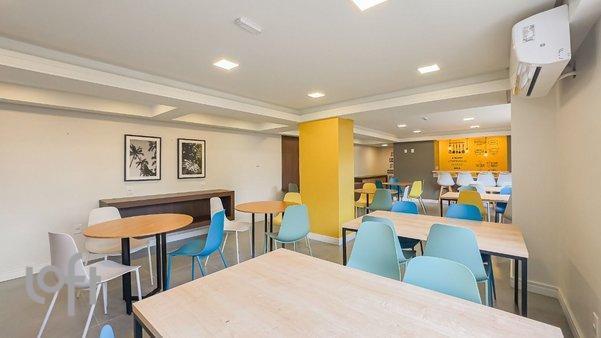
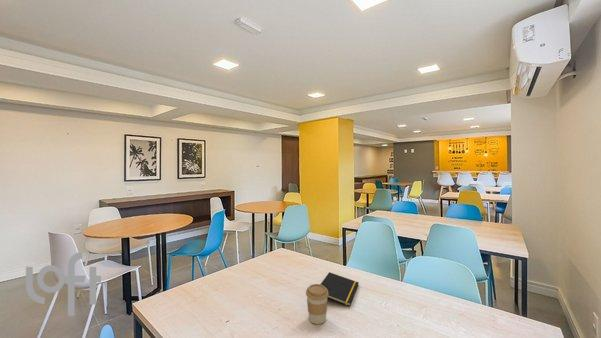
+ coffee cup (317, 303)
+ notepad (338, 287)
